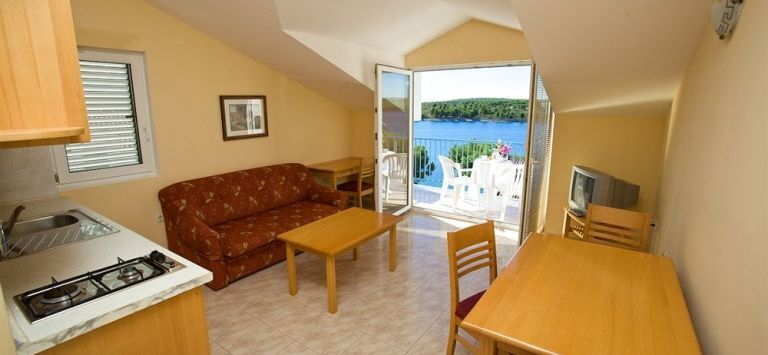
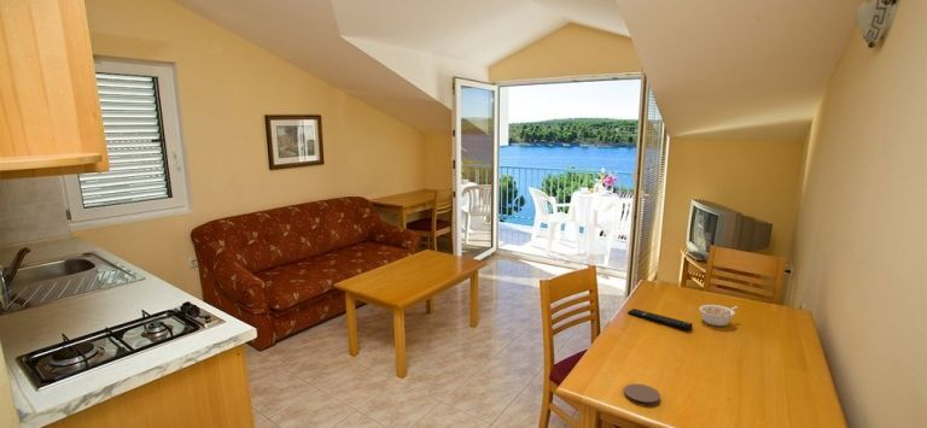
+ remote control (659, 318)
+ legume (717, 313)
+ coaster (641, 394)
